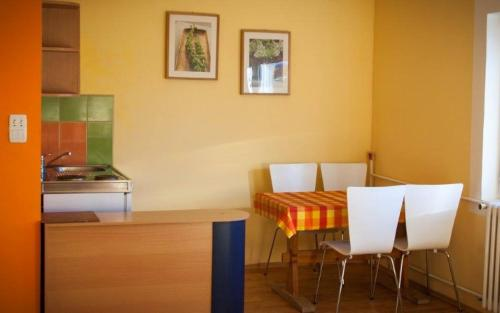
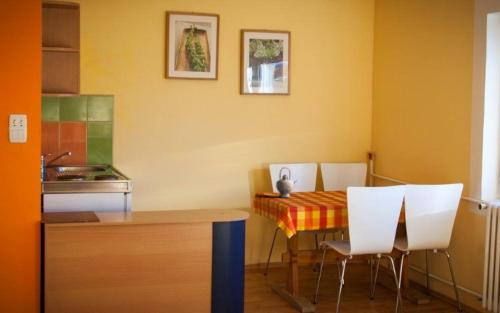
+ teapot (286, 182)
